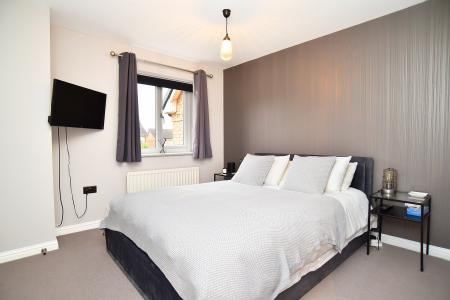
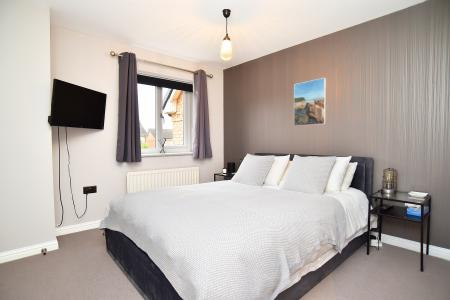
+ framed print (309, 103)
